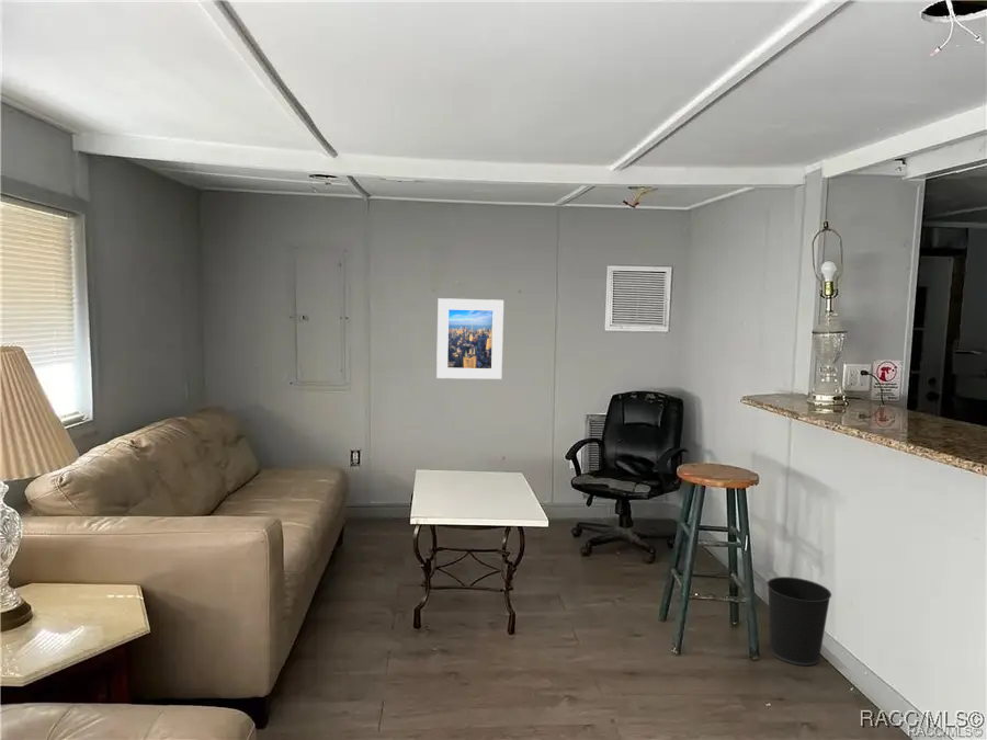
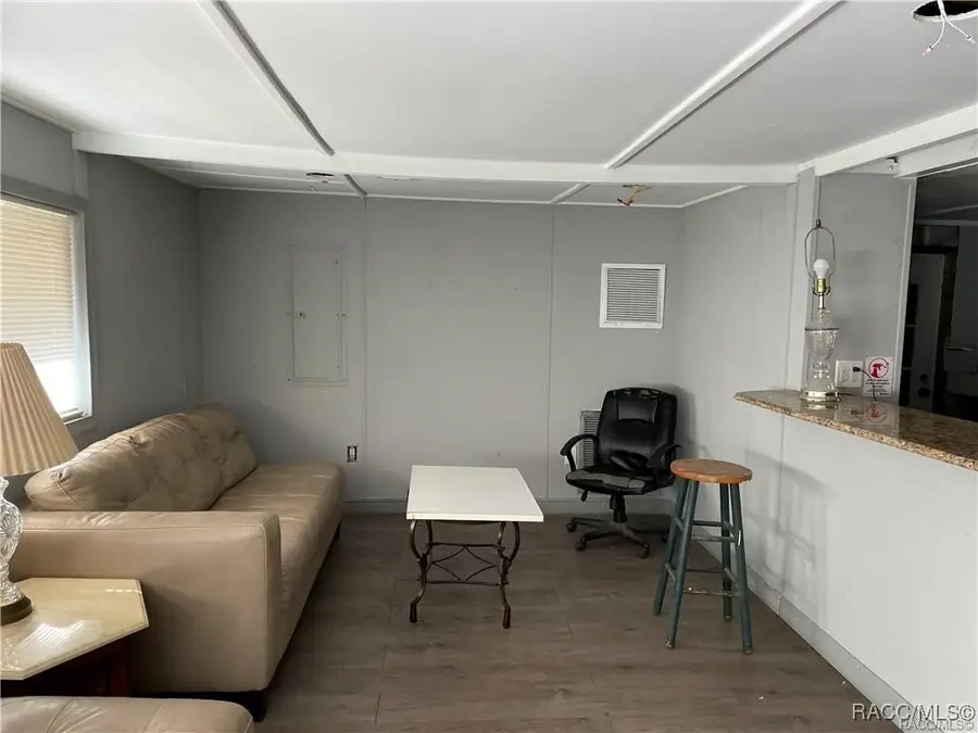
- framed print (469, 339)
- wastebasket (796, 621)
